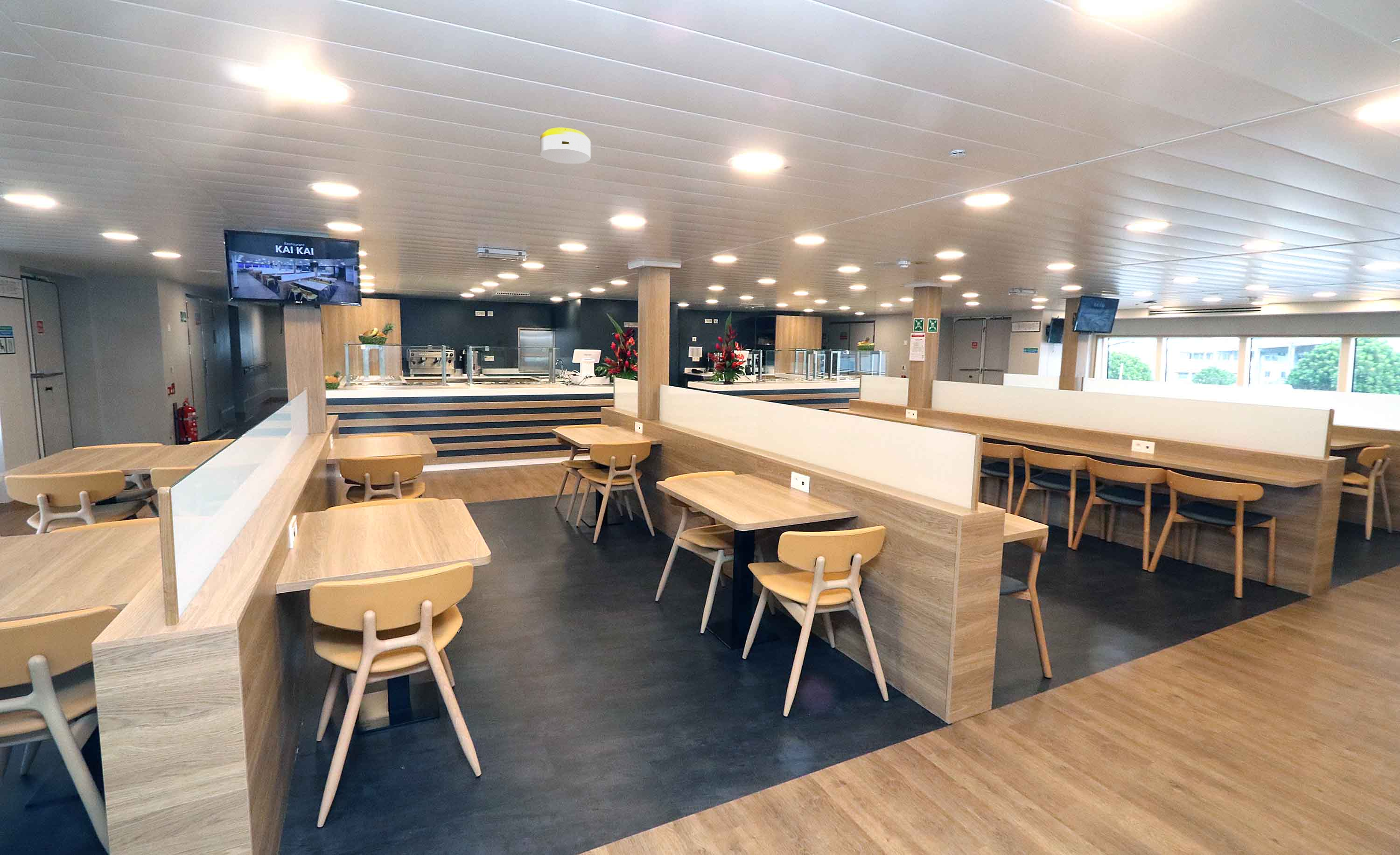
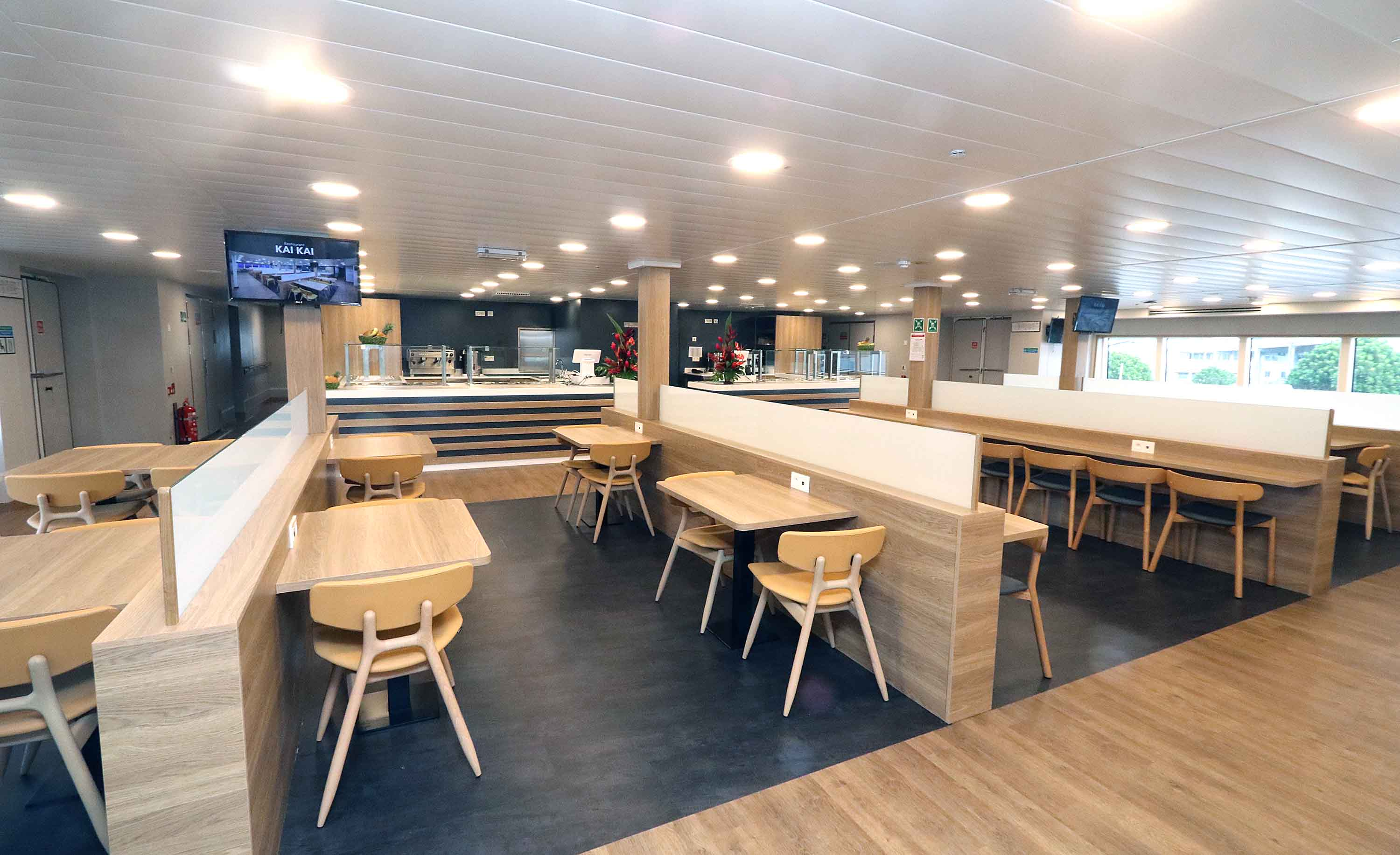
- smoke detector (565, 145)
